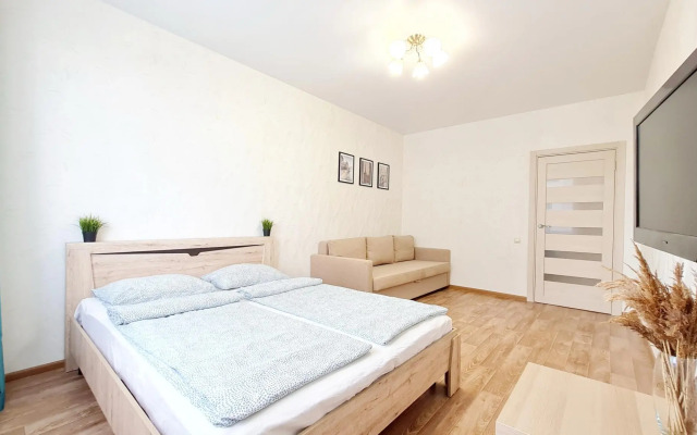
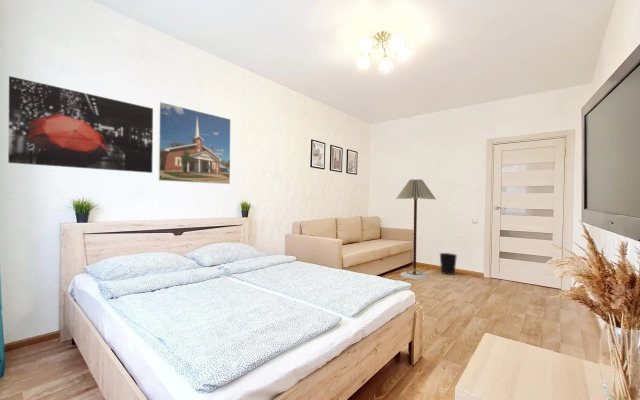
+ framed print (197, 147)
+ wall art (90, 131)
+ floor lamp (415, 227)
+ wastebasket (448, 263)
